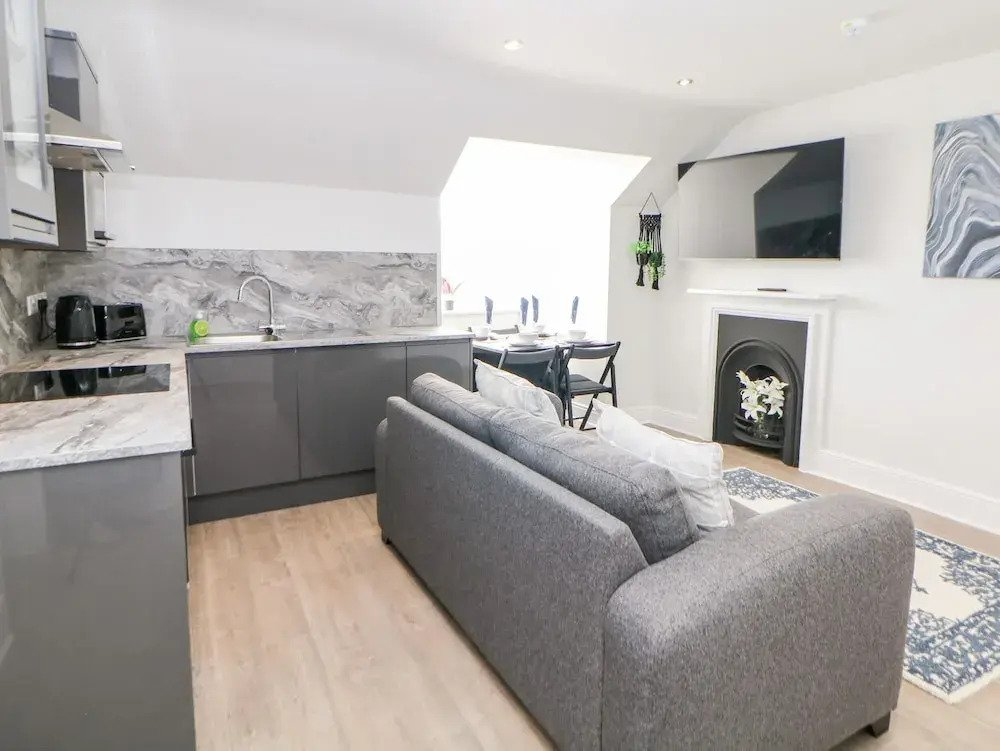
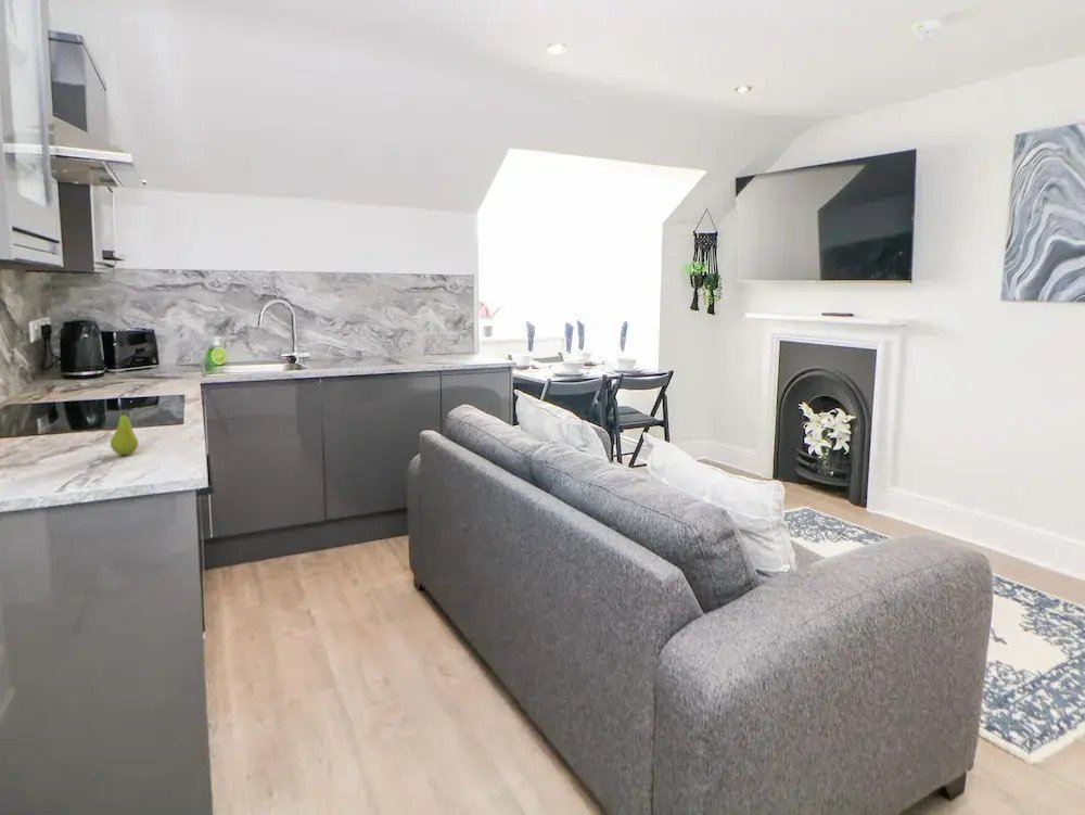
+ fruit (124, 431)
